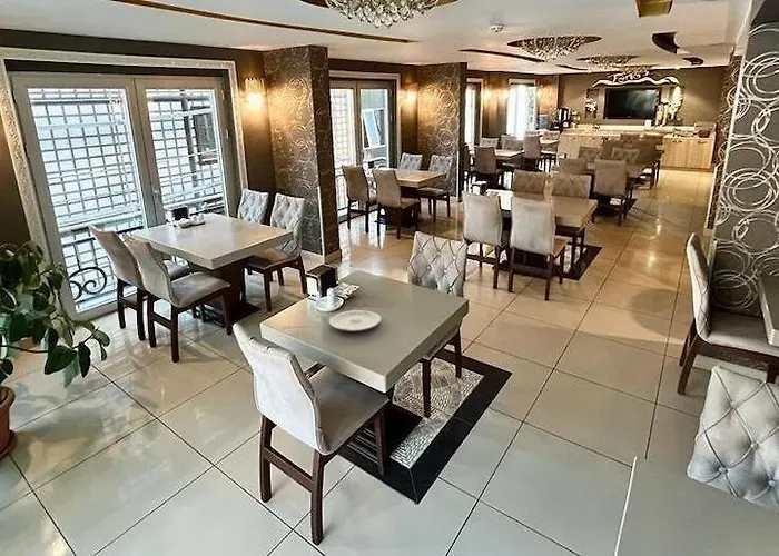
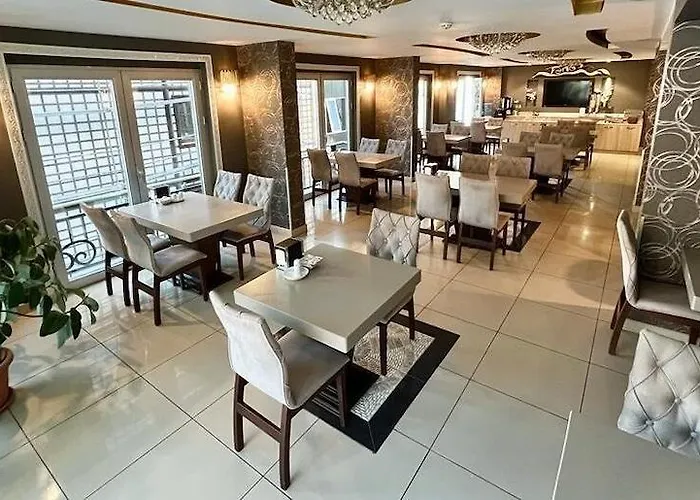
- plate (355, 321)
